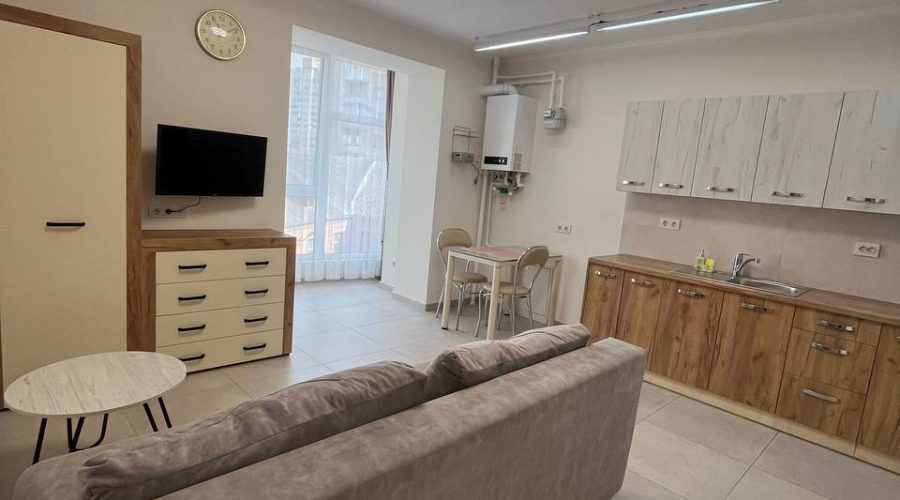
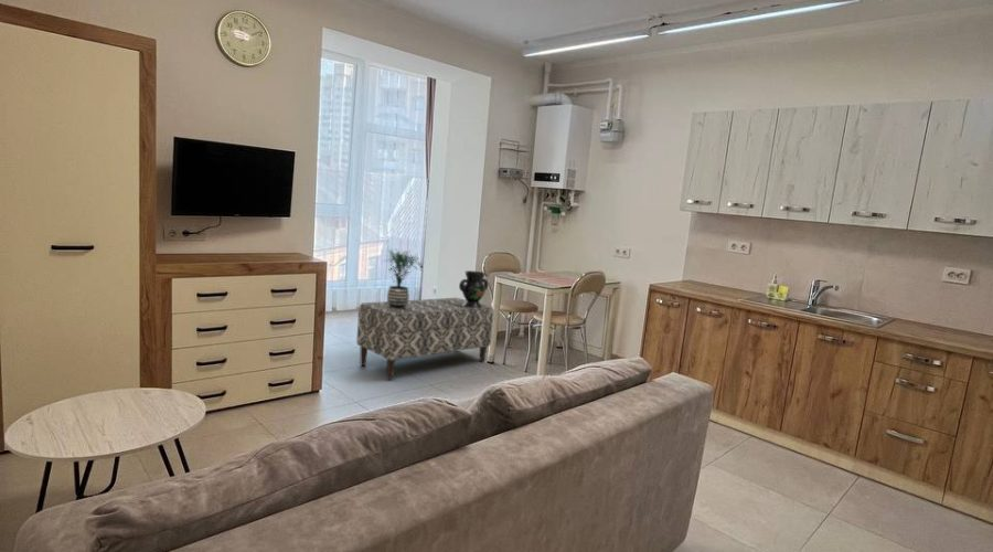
+ potted plant (401, 277)
+ decorative vase (473, 288)
+ bench (427, 333)
